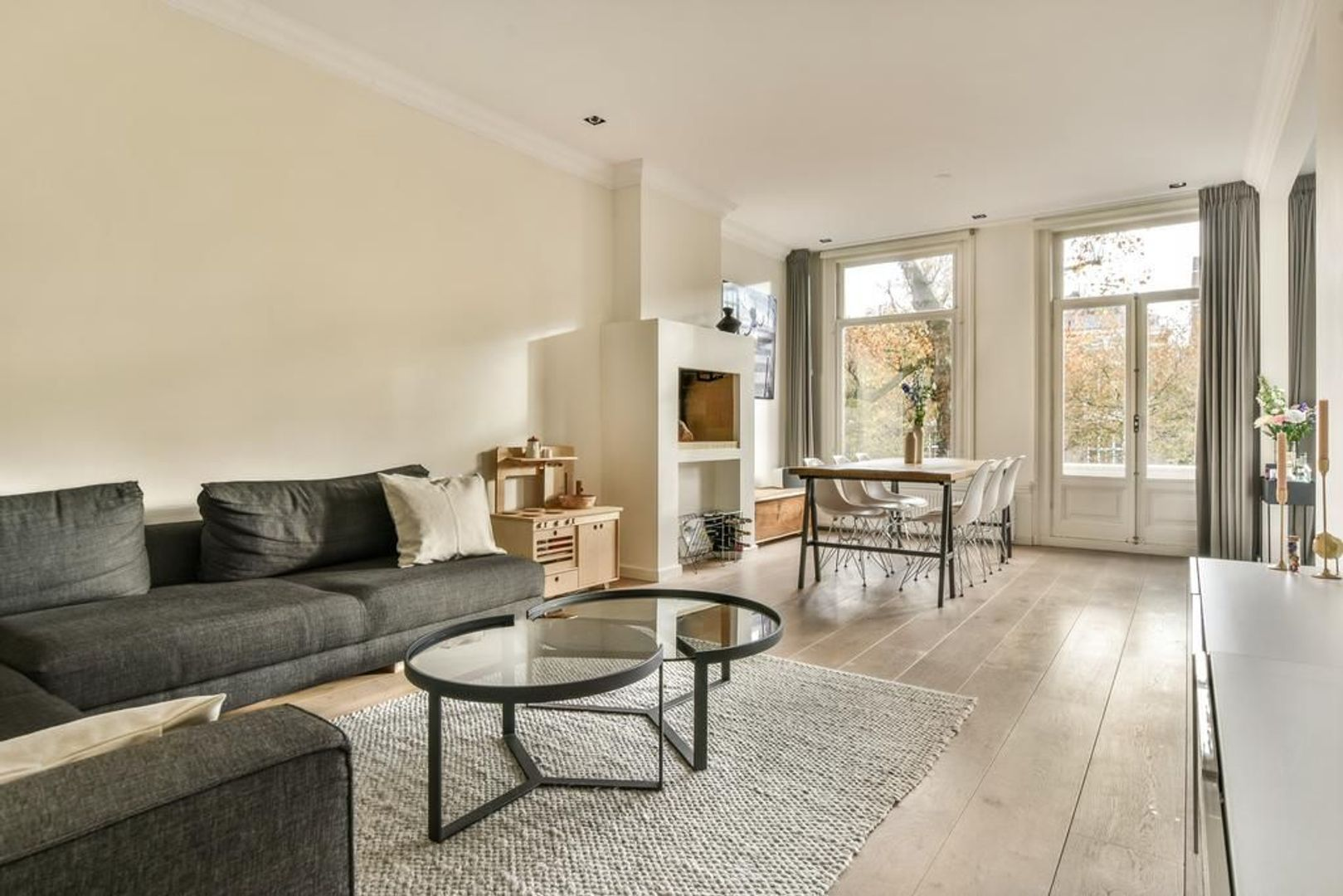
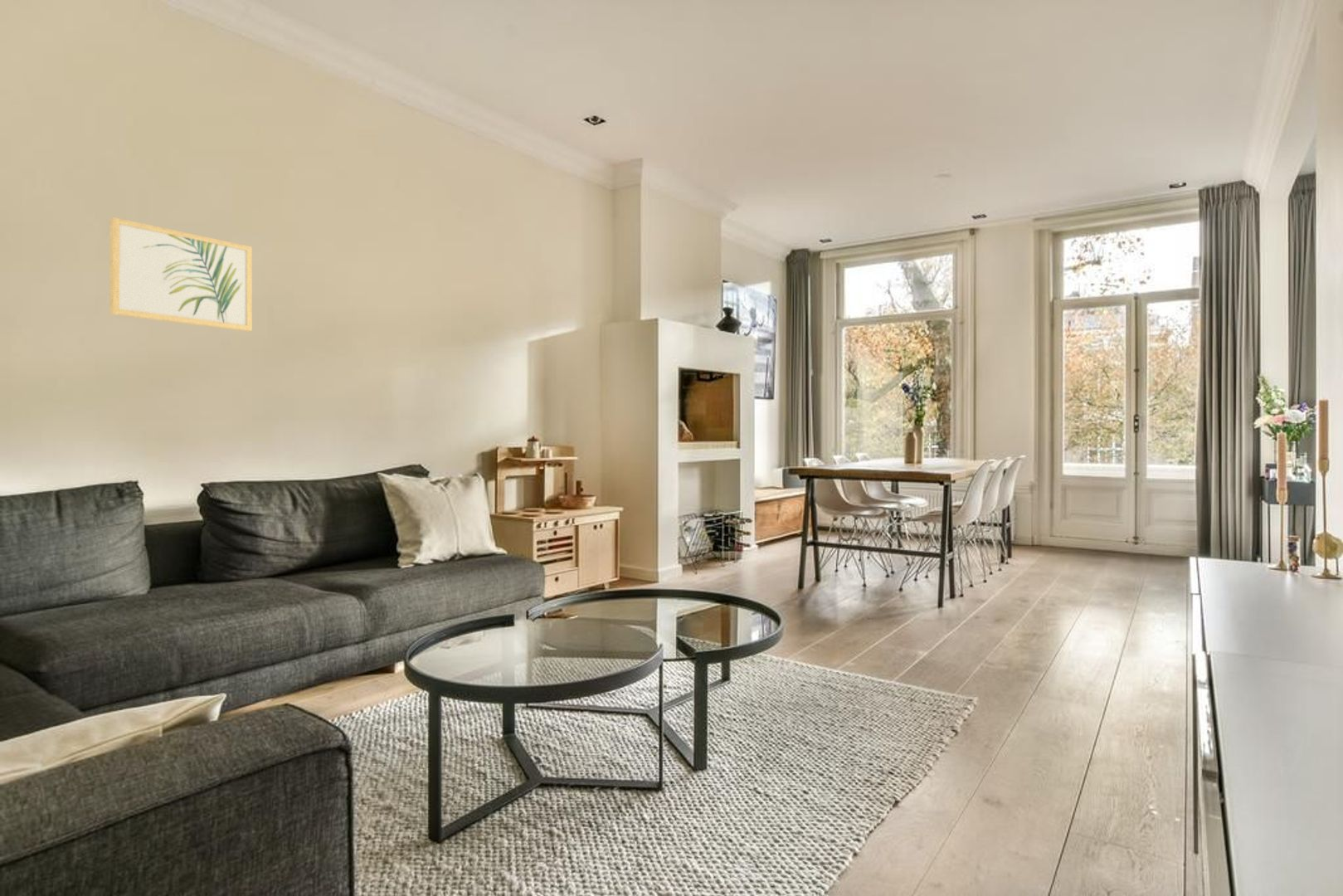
+ wall art (185, 278)
